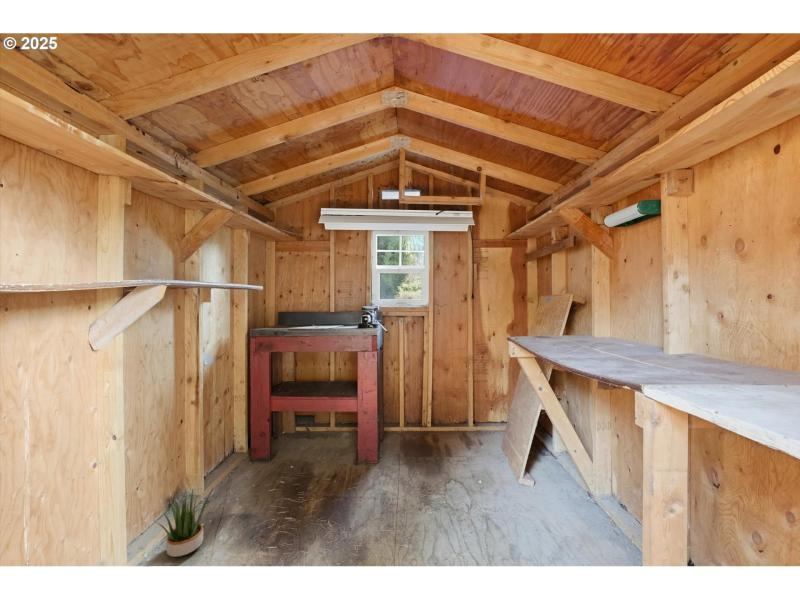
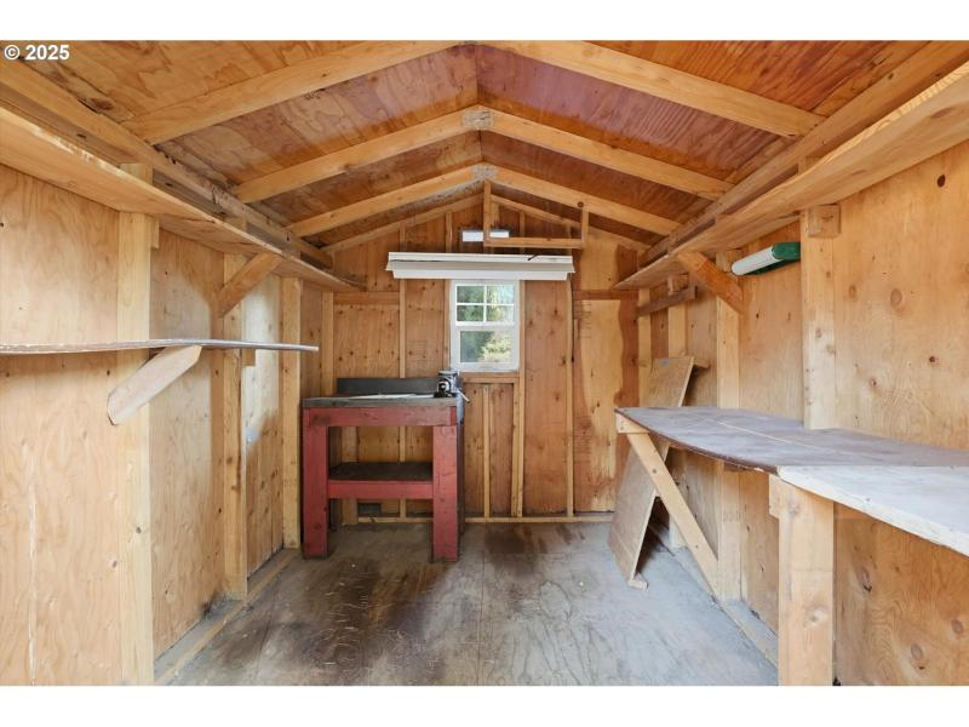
- potted plant (185, 522)
